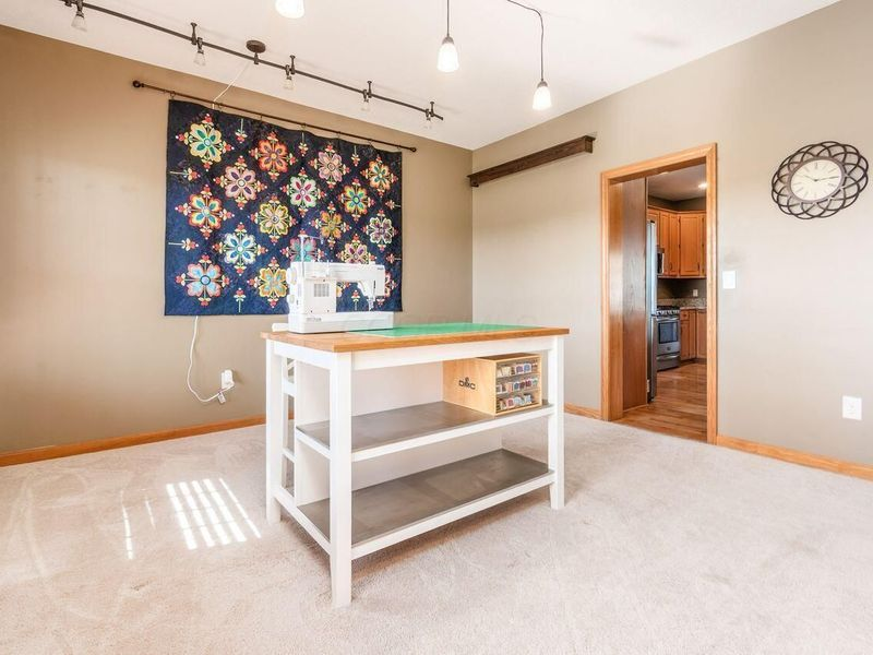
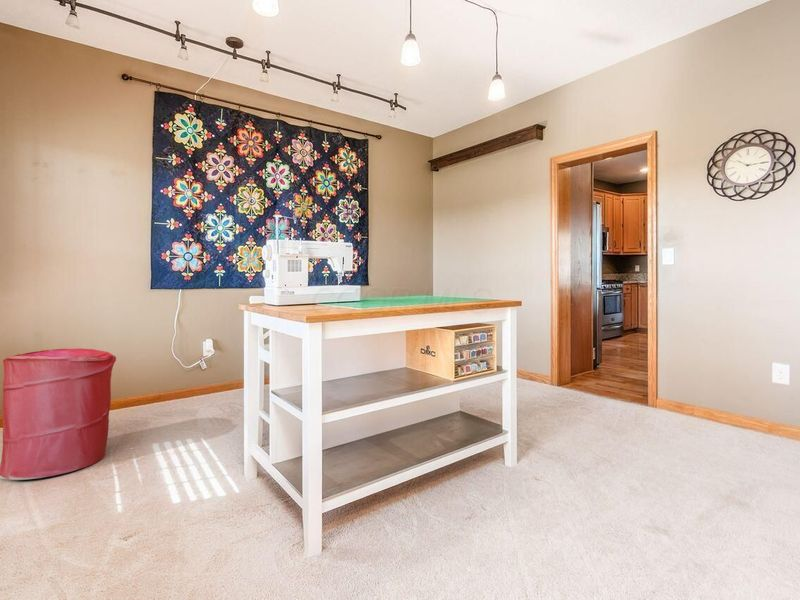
+ laundry hamper (61, 406)
